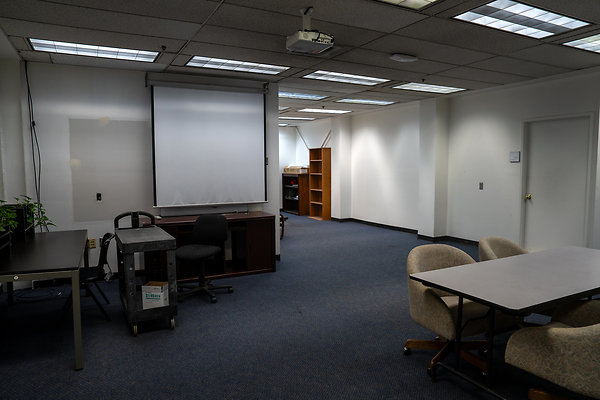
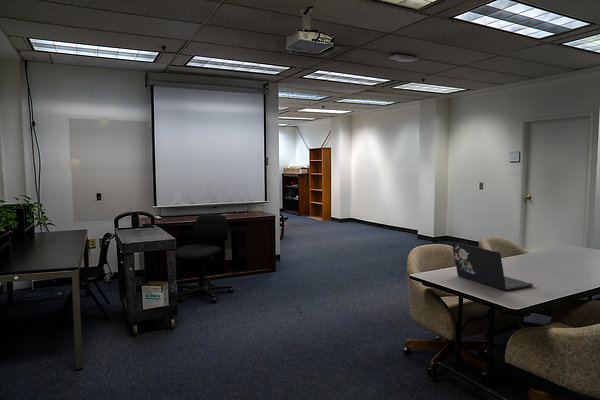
+ laptop (491, 263)
